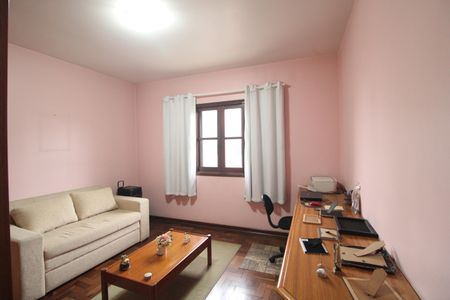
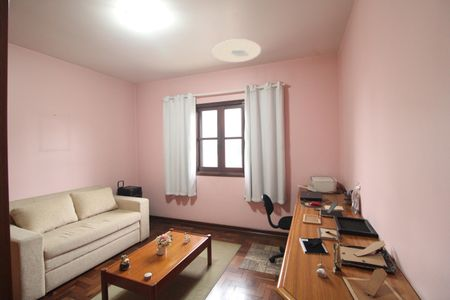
+ ceiling light (236, 49)
